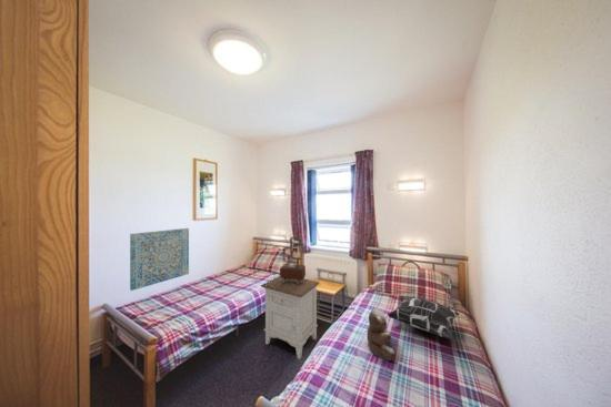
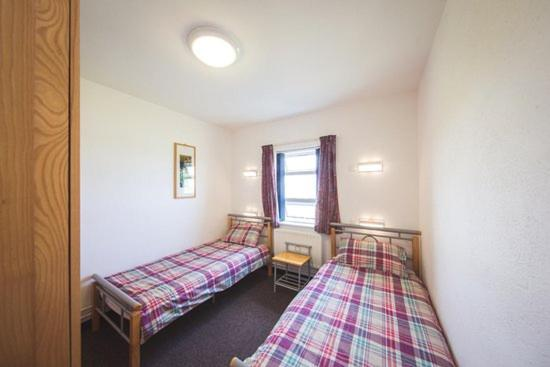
- wall art (162, 255)
- decorative pillow (422, 313)
- teddy bear (383, 329)
- nightstand (290, 312)
- table lamp (284, 260)
